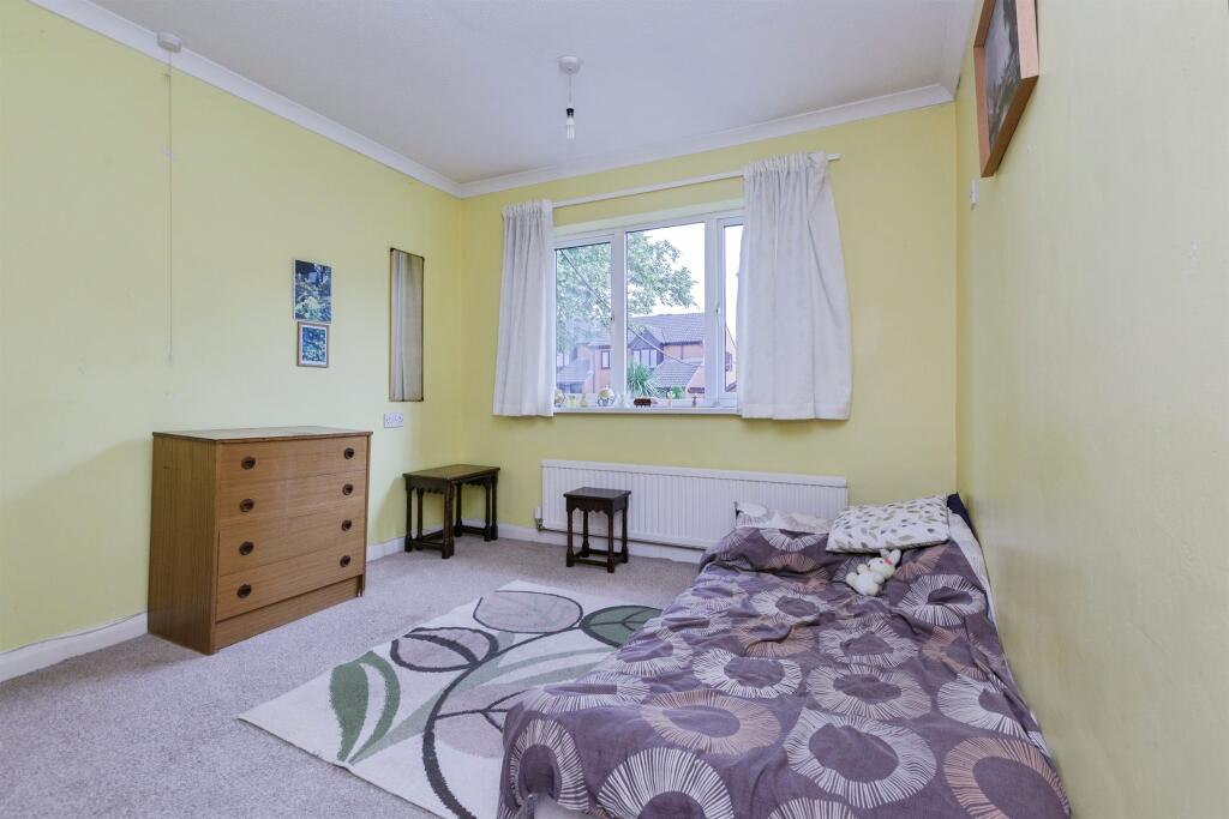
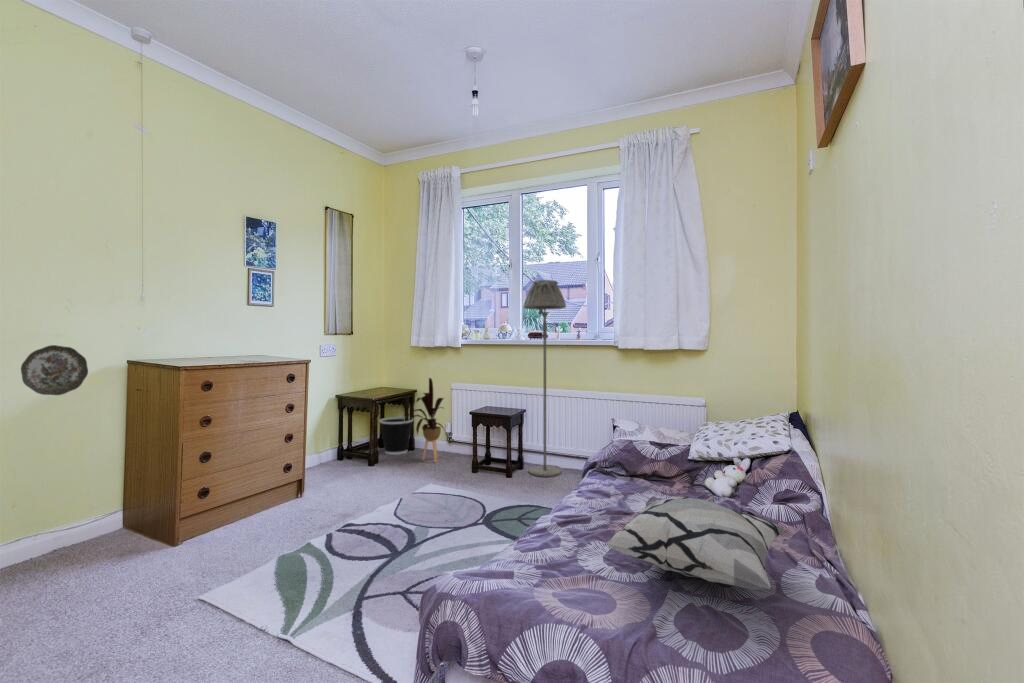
+ wastebasket (396, 435)
+ decorative pillow (698, 535)
+ house plant (426, 418)
+ floor lamp (544, 376)
+ decorative plate (55, 370)
